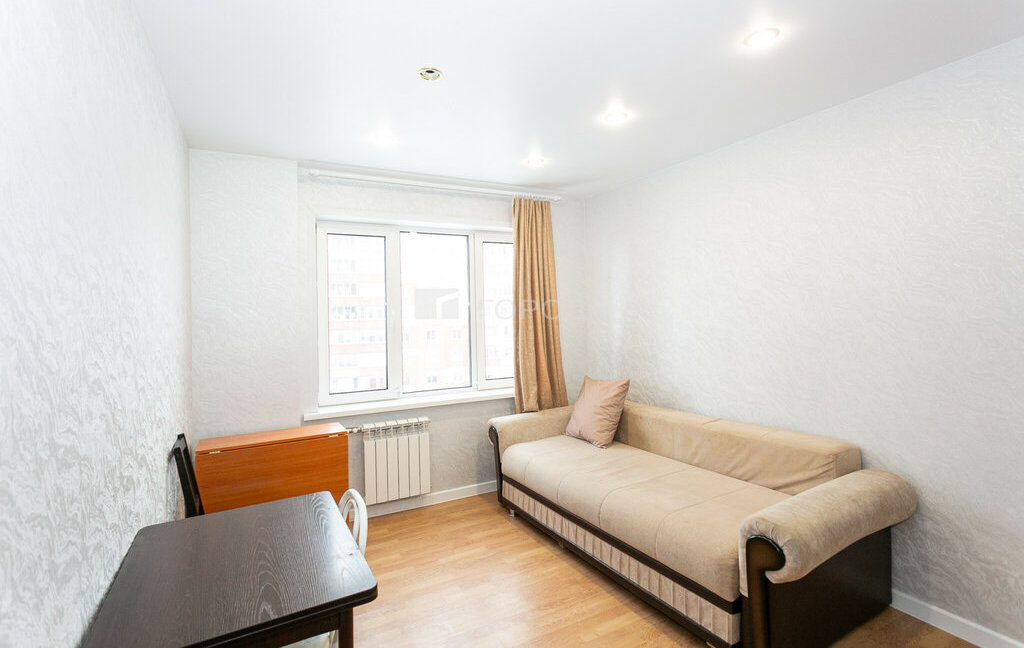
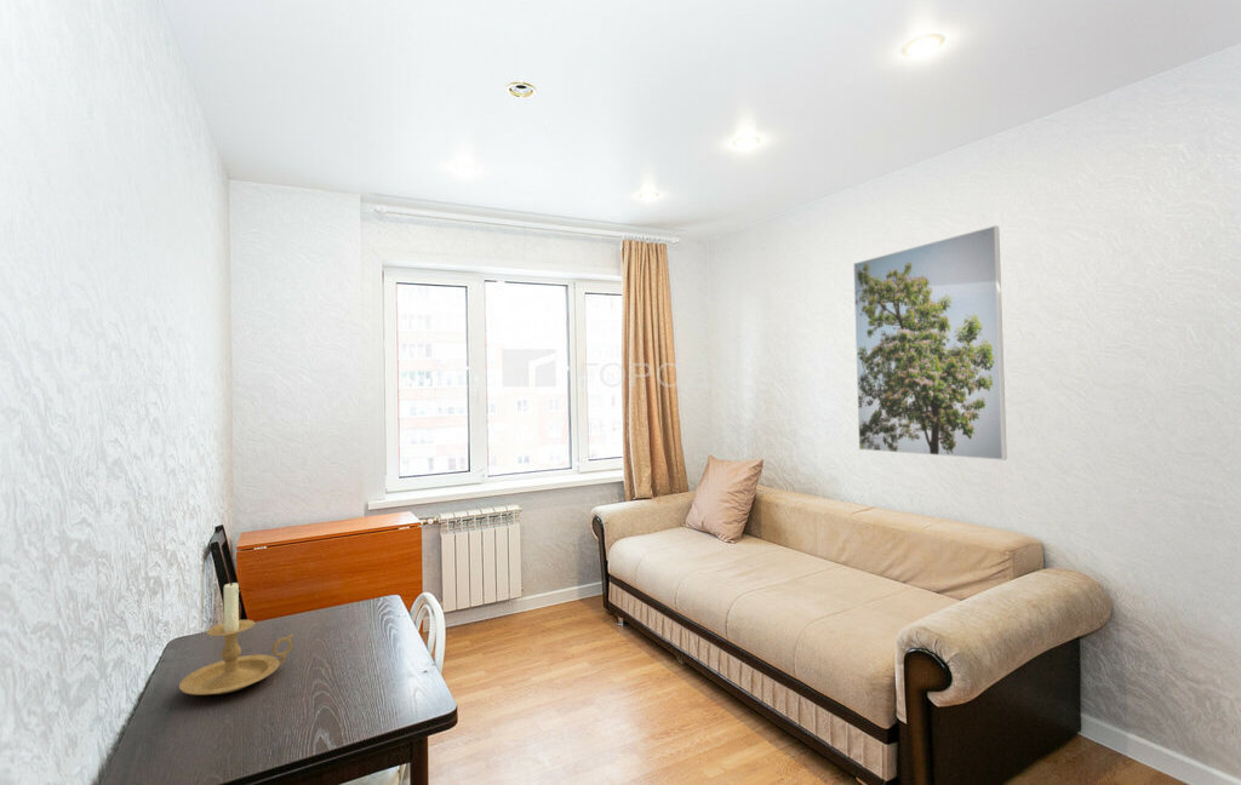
+ candle holder (231, 631)
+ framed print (921, 350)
